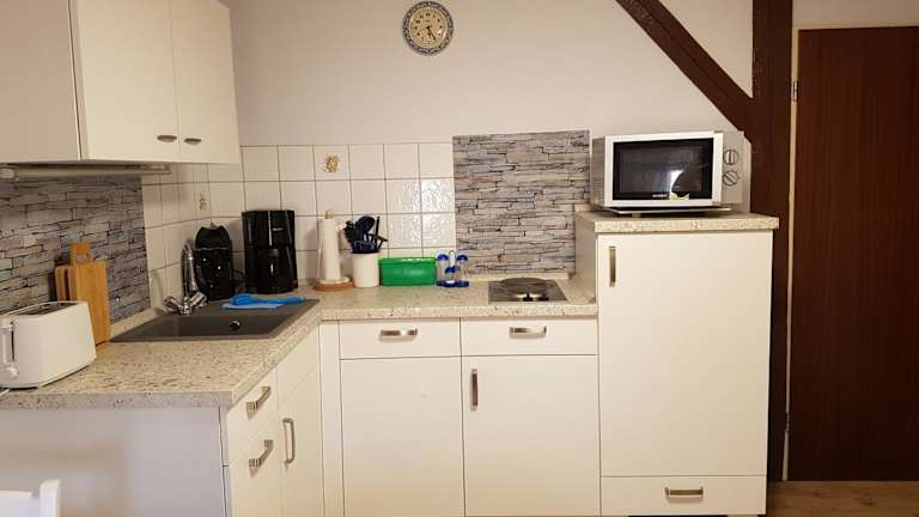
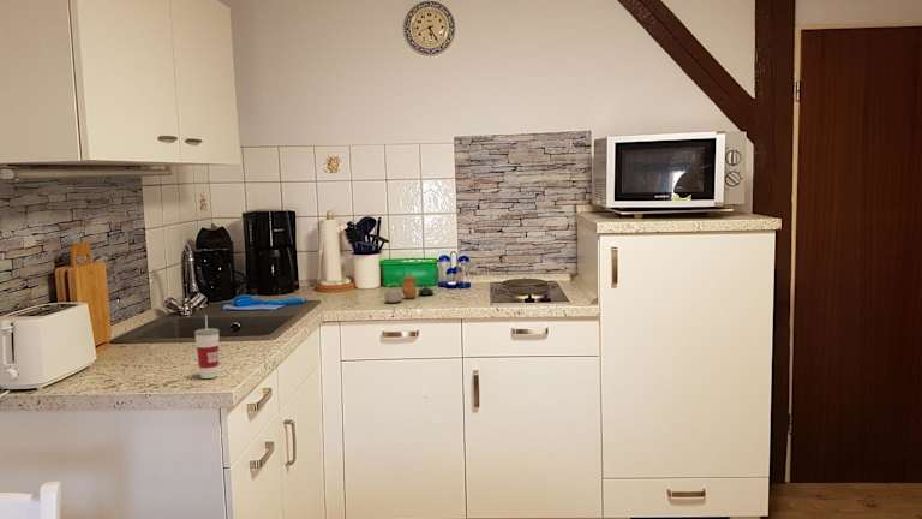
+ teapot (408, 286)
+ cup (206, 345)
